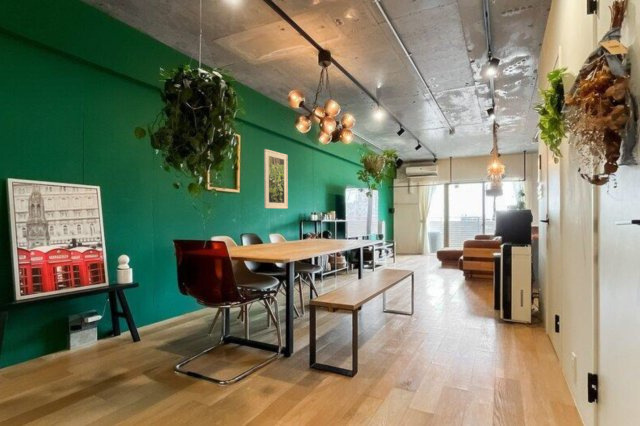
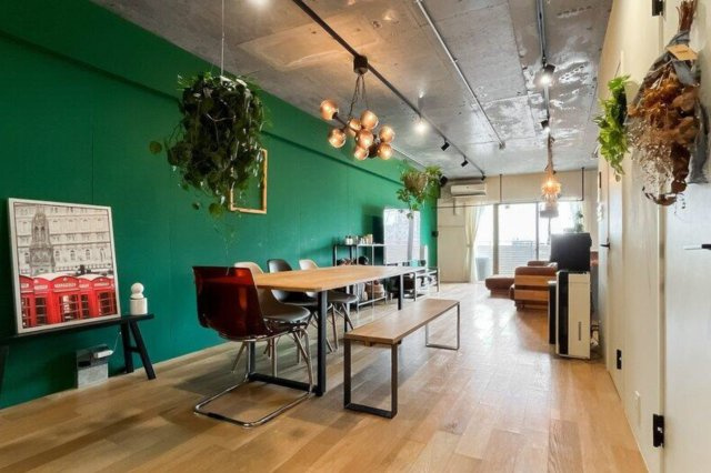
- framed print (276, 180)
